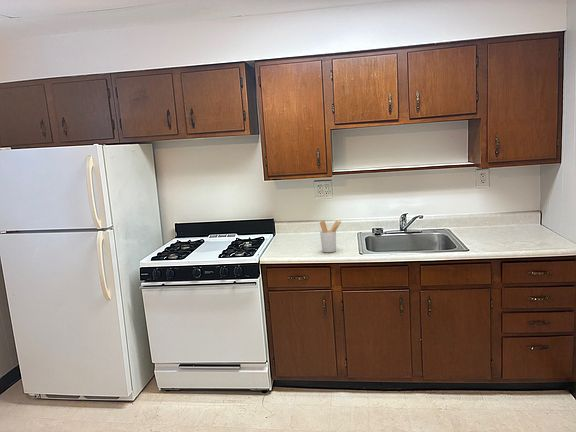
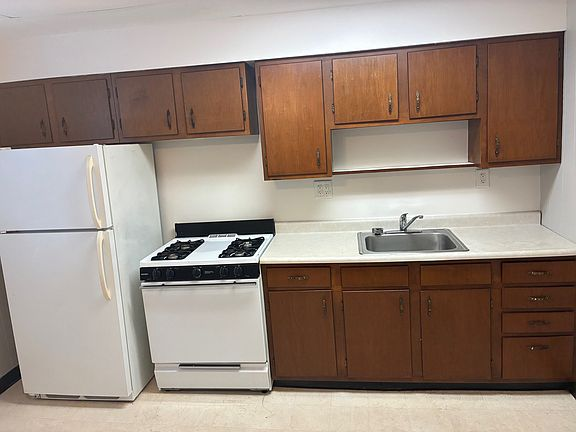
- utensil holder (331, 235)
